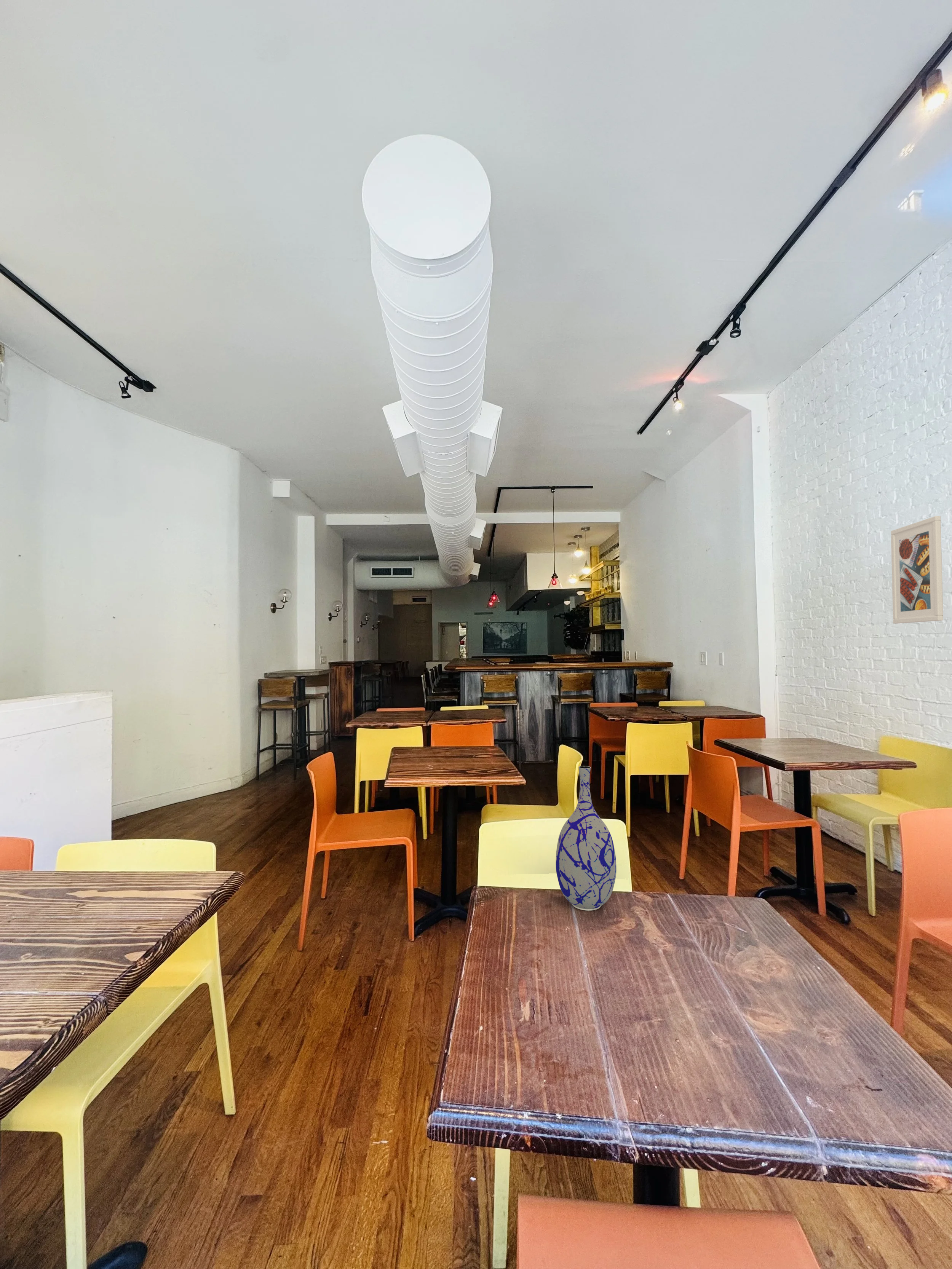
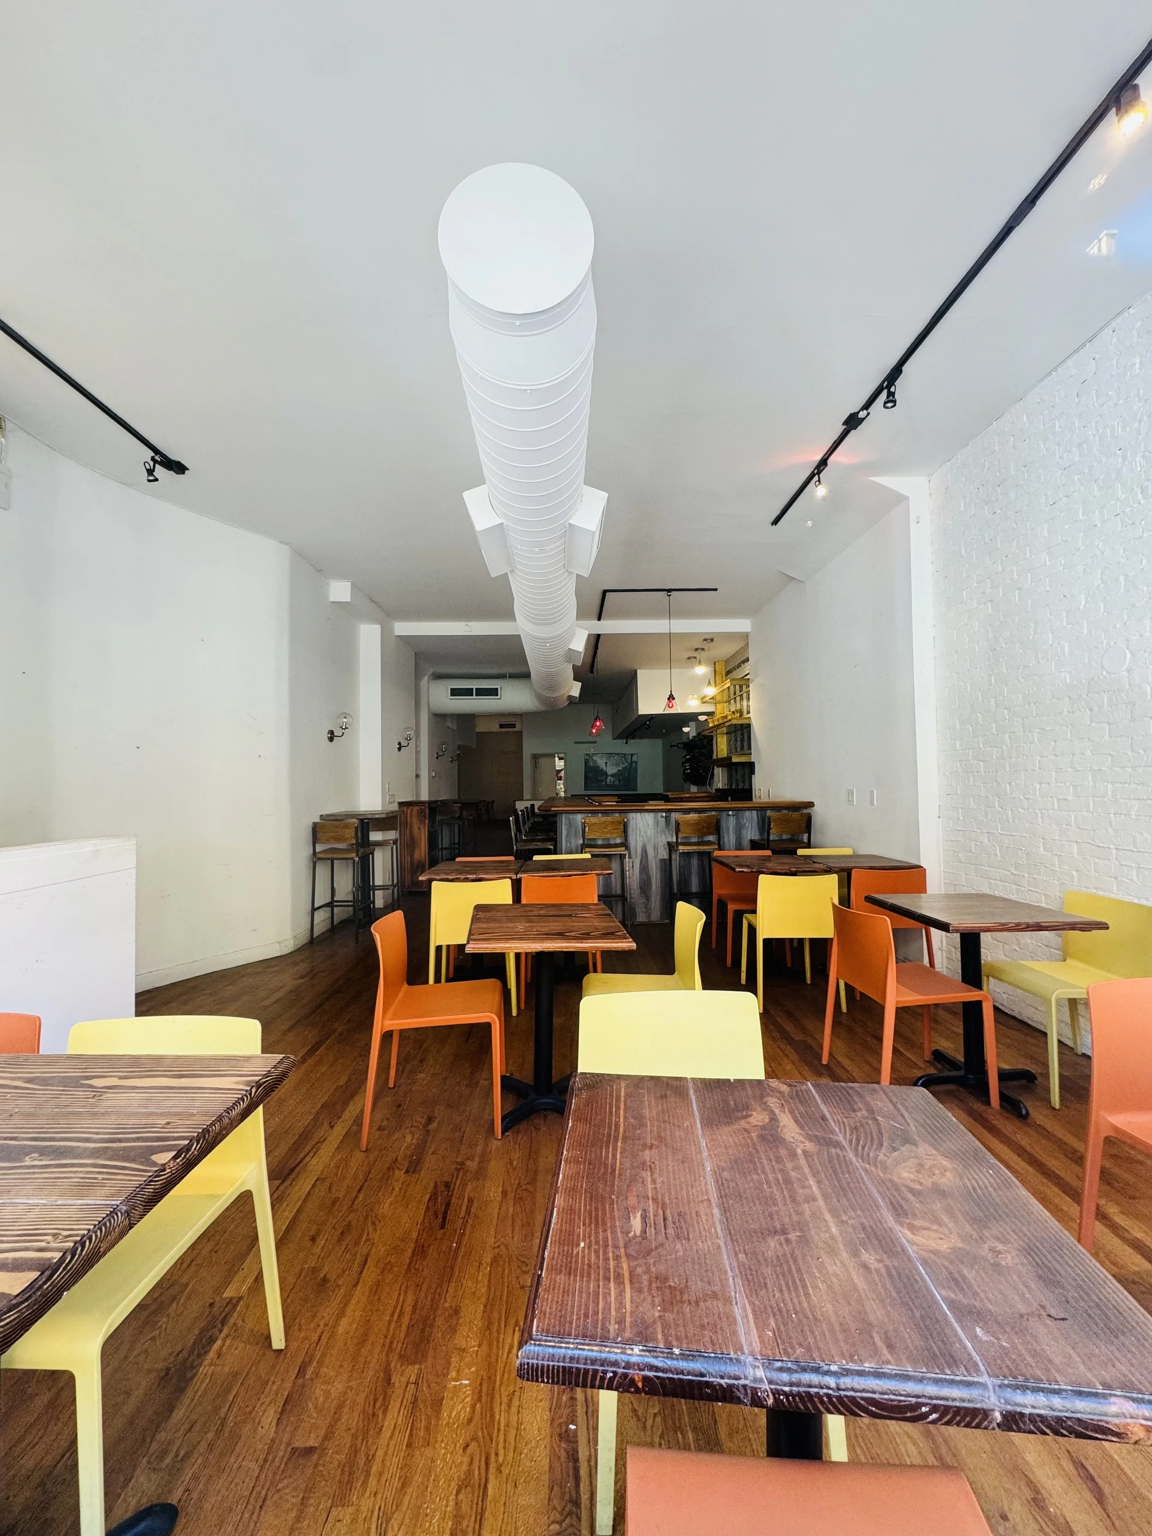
- vase (585, 835)
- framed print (915, 573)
